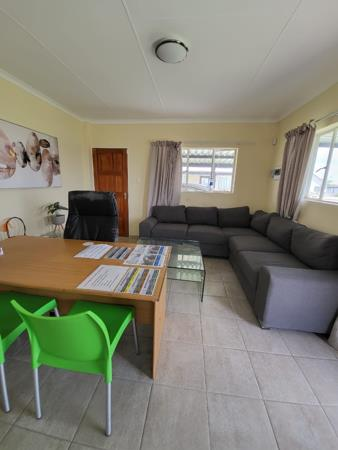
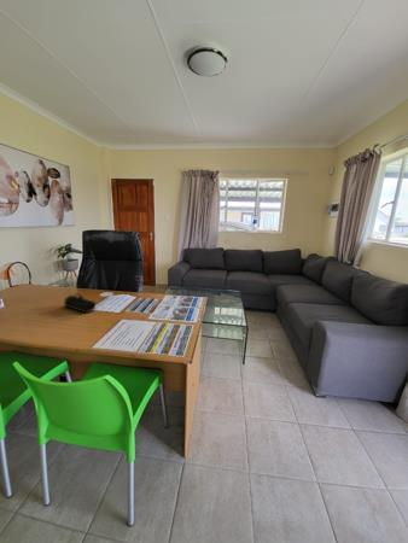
+ pencil case (78, 300)
